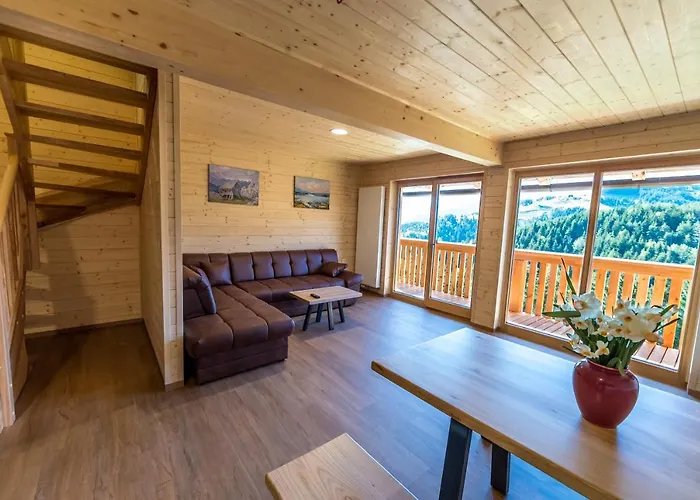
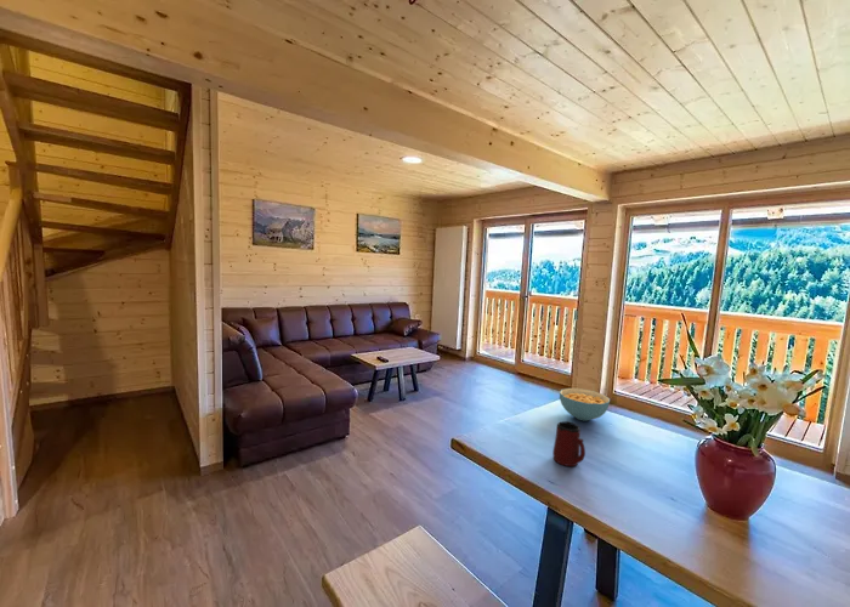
+ cereal bowl (583, 407)
+ mug (570, 444)
